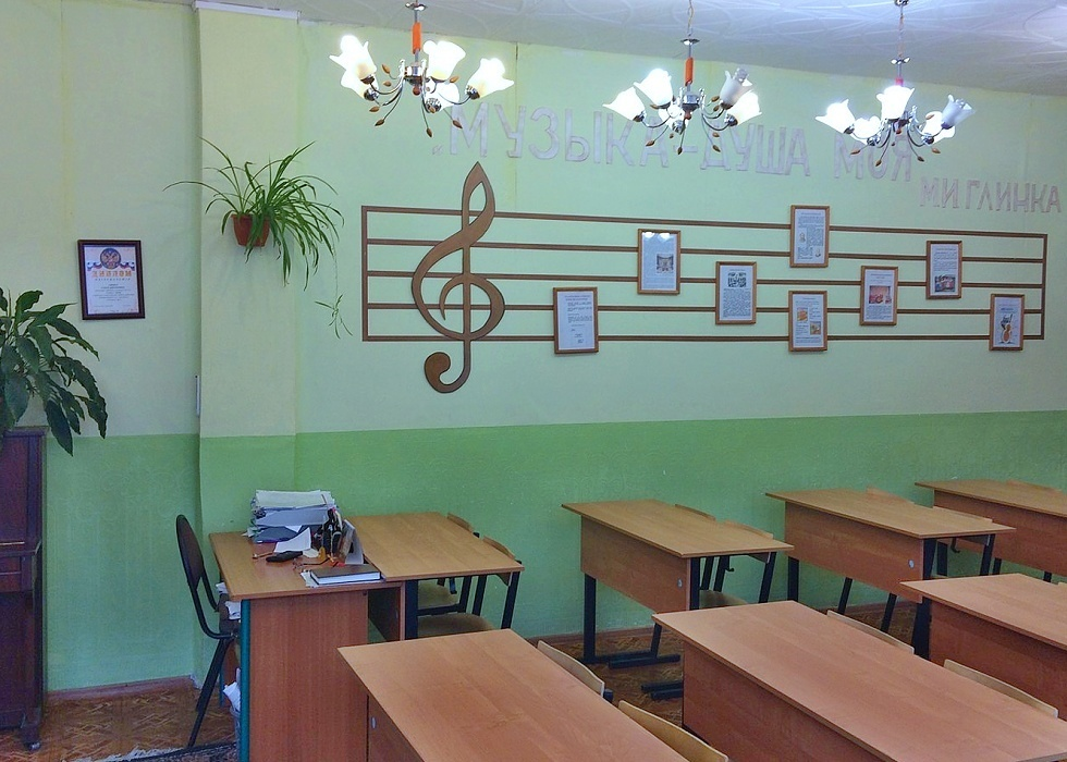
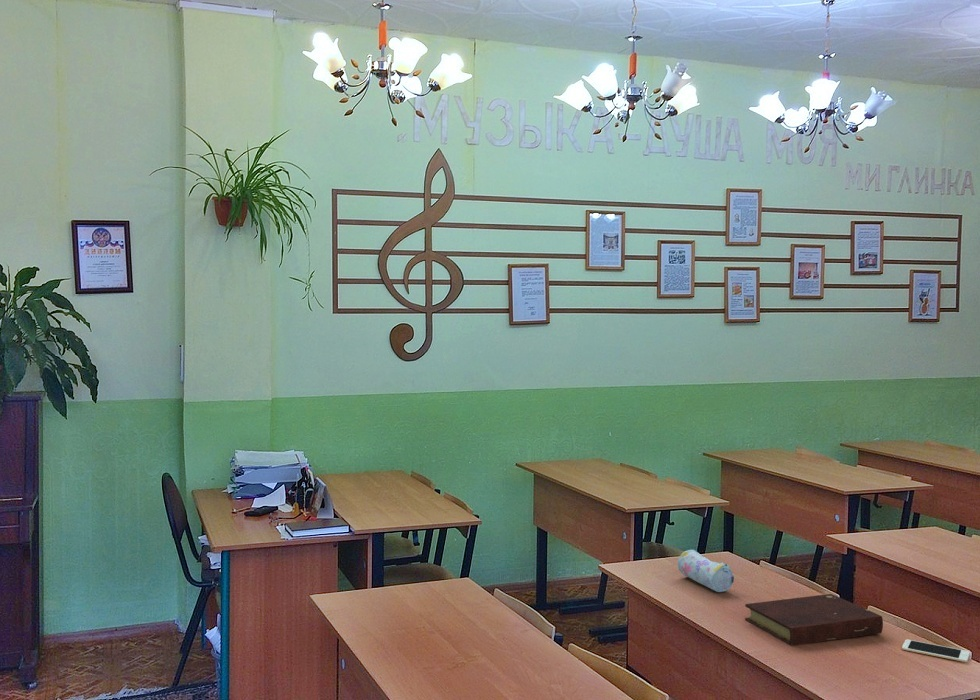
+ book (812, 618)
+ cell phone (935, 650)
+ pencil case (704, 570)
